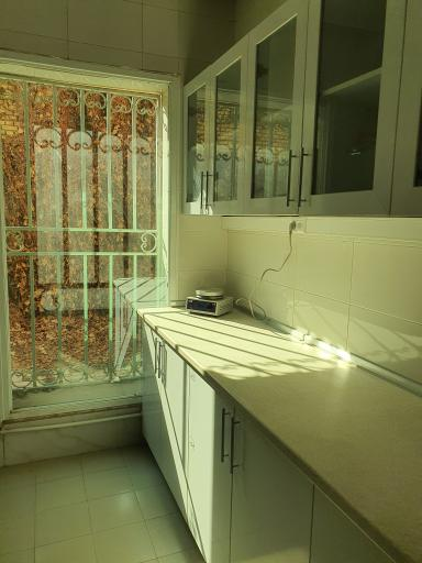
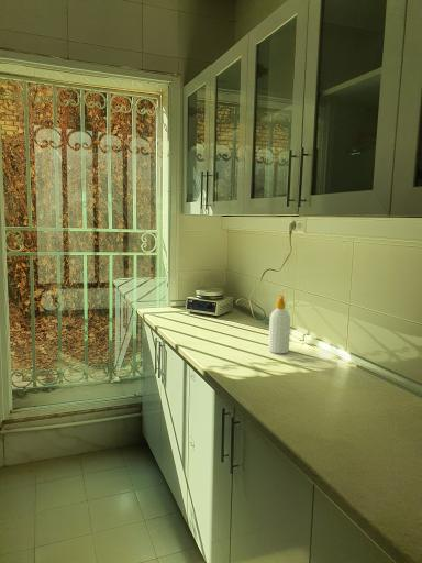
+ soap bottle (279, 323)
